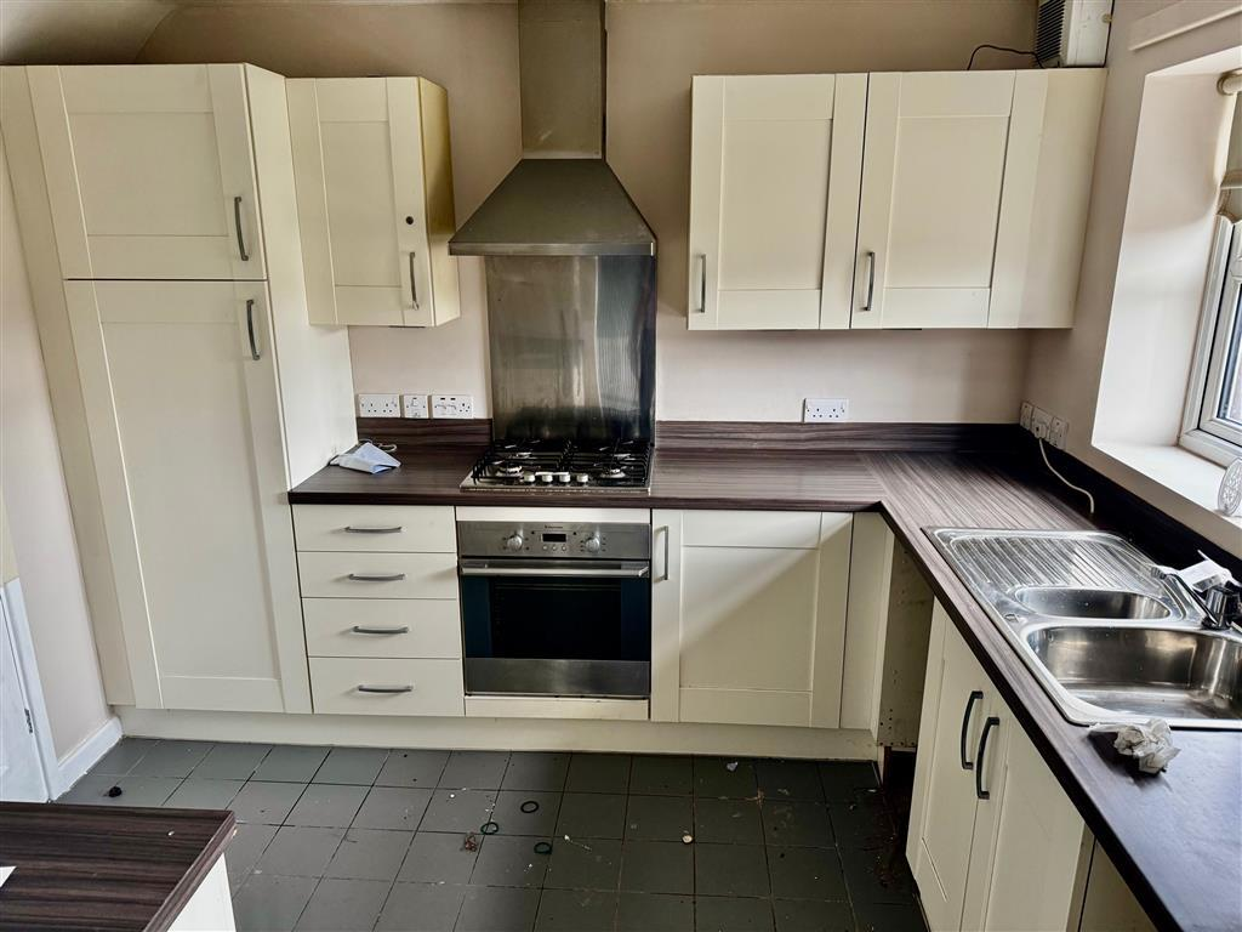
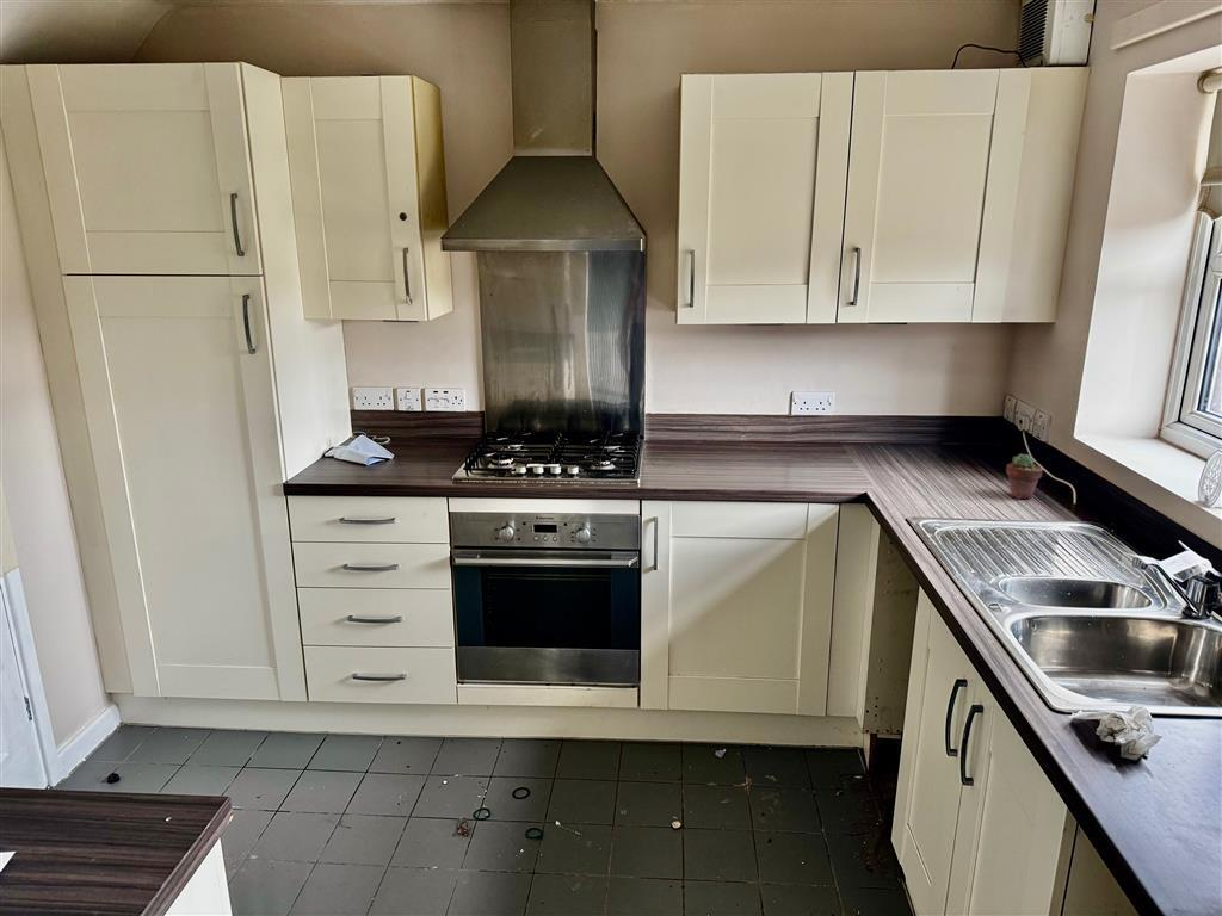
+ potted succulent (1023, 475)
